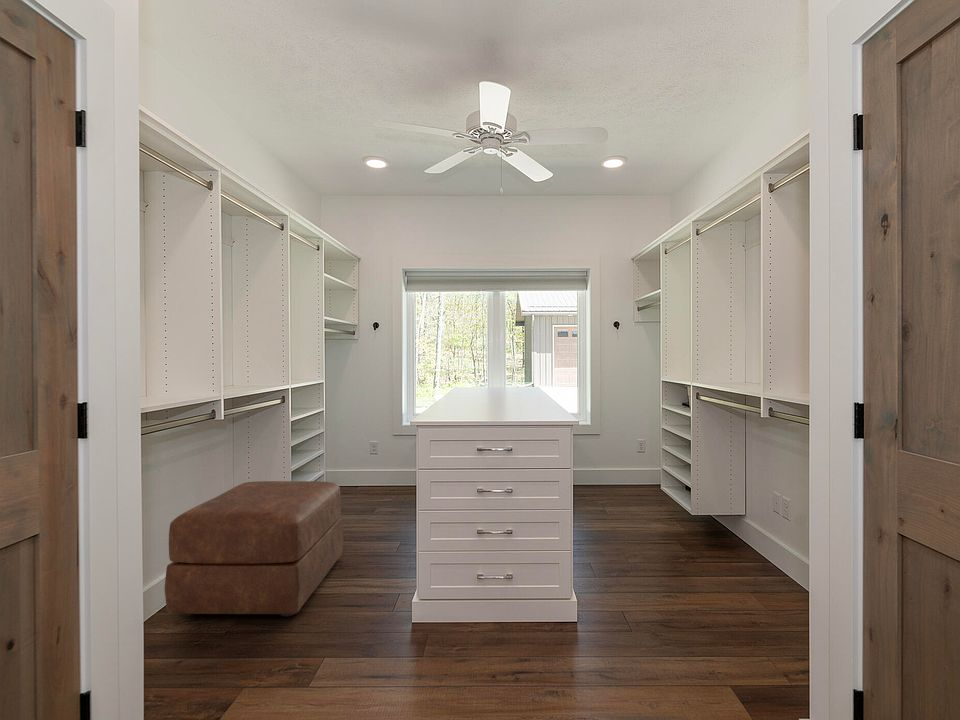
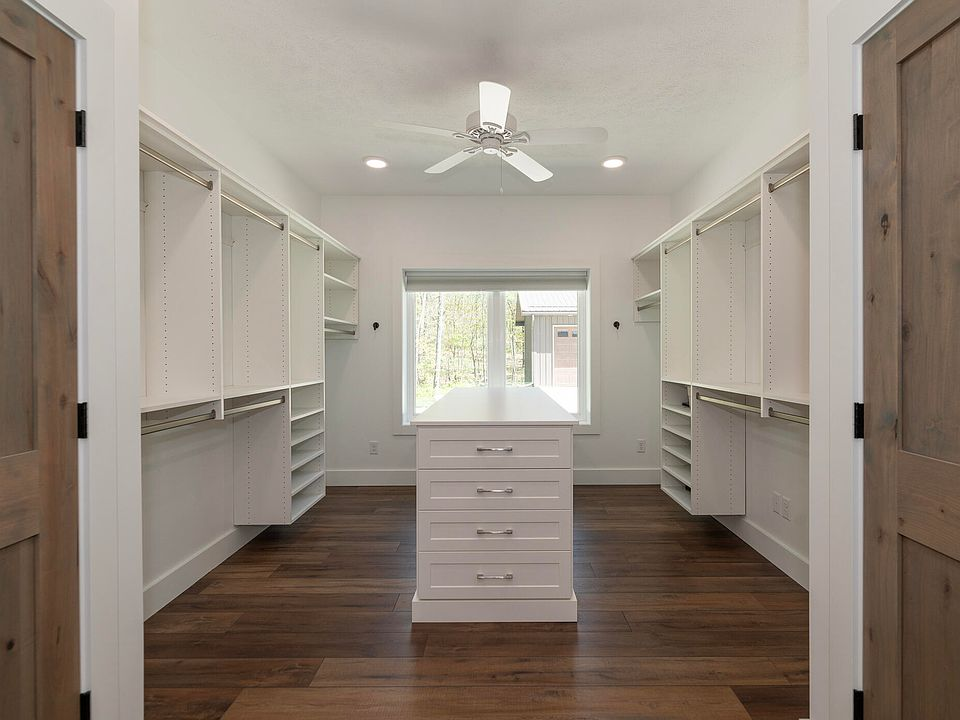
- ottoman (265, 539)
